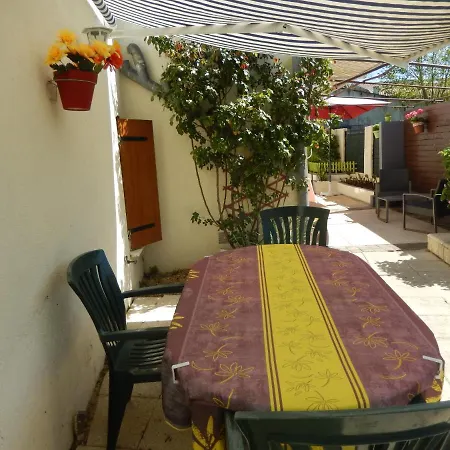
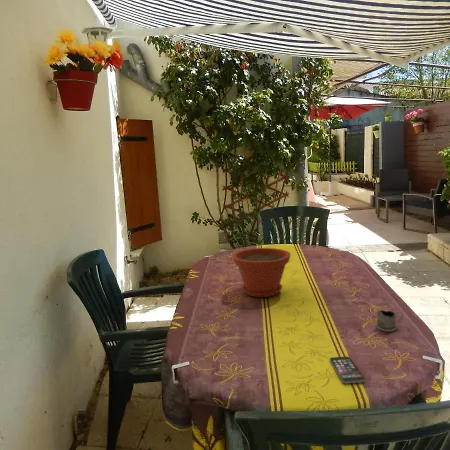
+ tea glass holder (389, 318)
+ plant pot (261, 273)
+ smartphone (346, 369)
